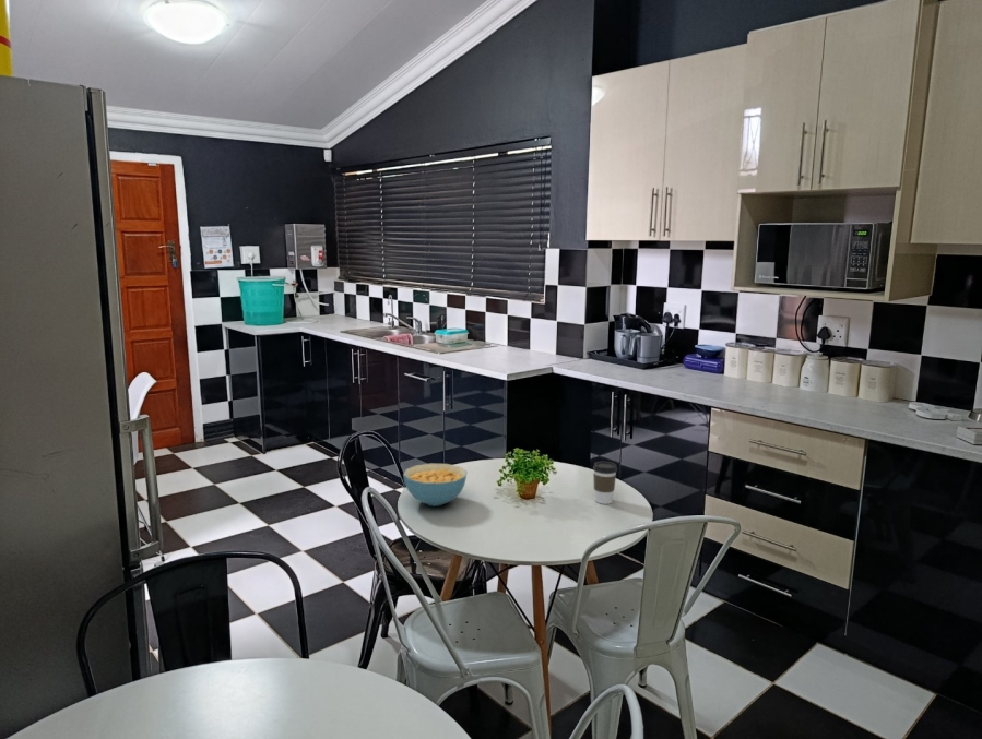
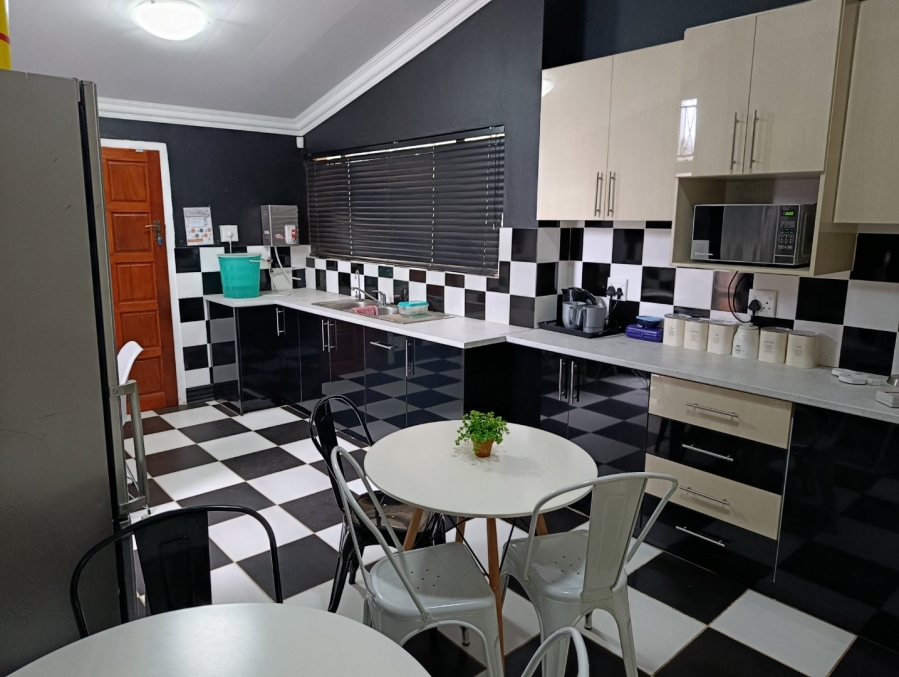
- coffee cup (604, 482)
- cereal bowl (435, 487)
